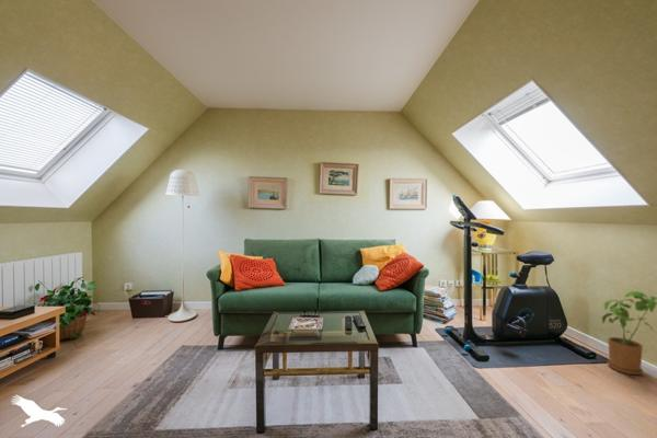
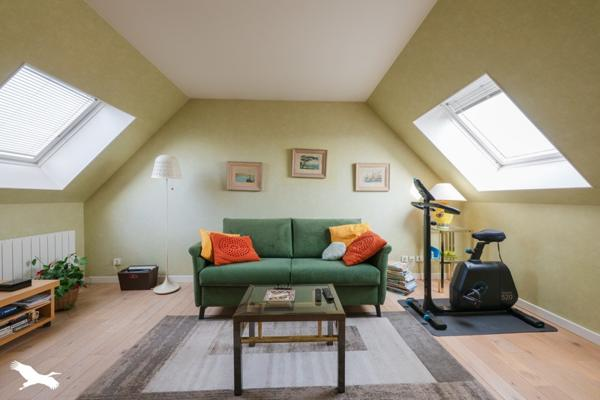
- house plant (624, 331)
